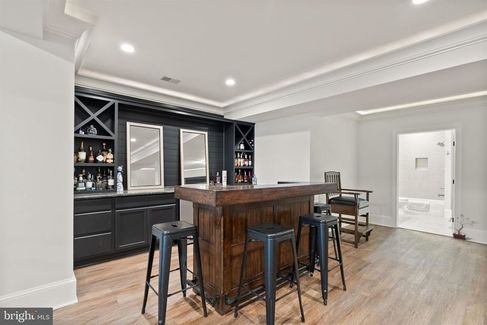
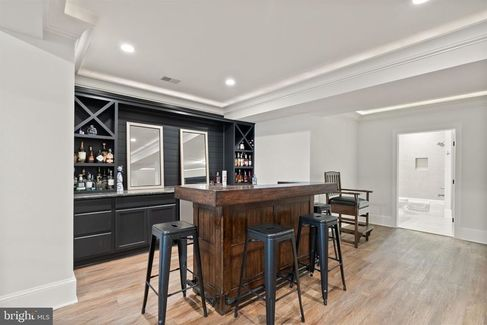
- potted plant (462, 227)
